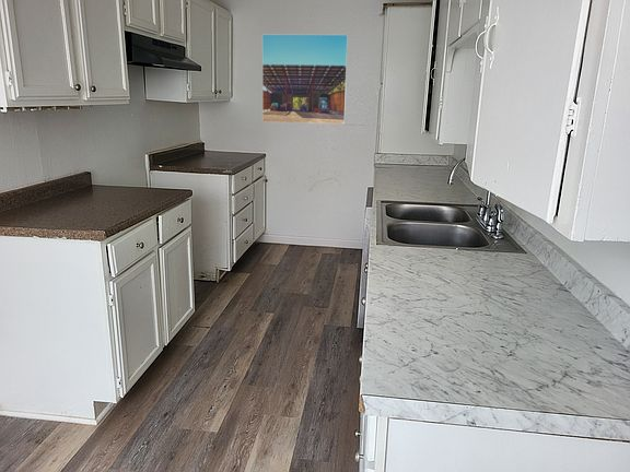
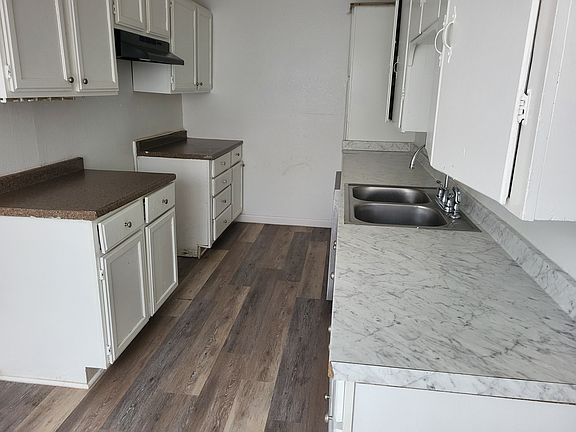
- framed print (303, 80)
